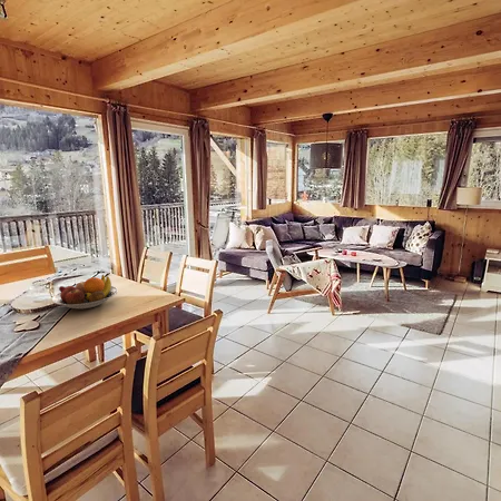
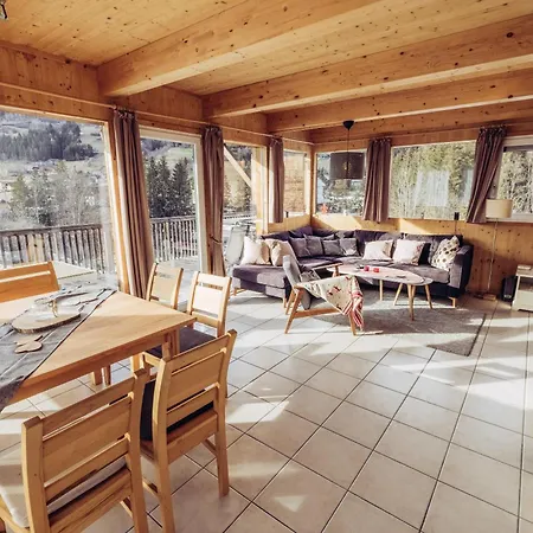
- fruit bowl (86, 292)
